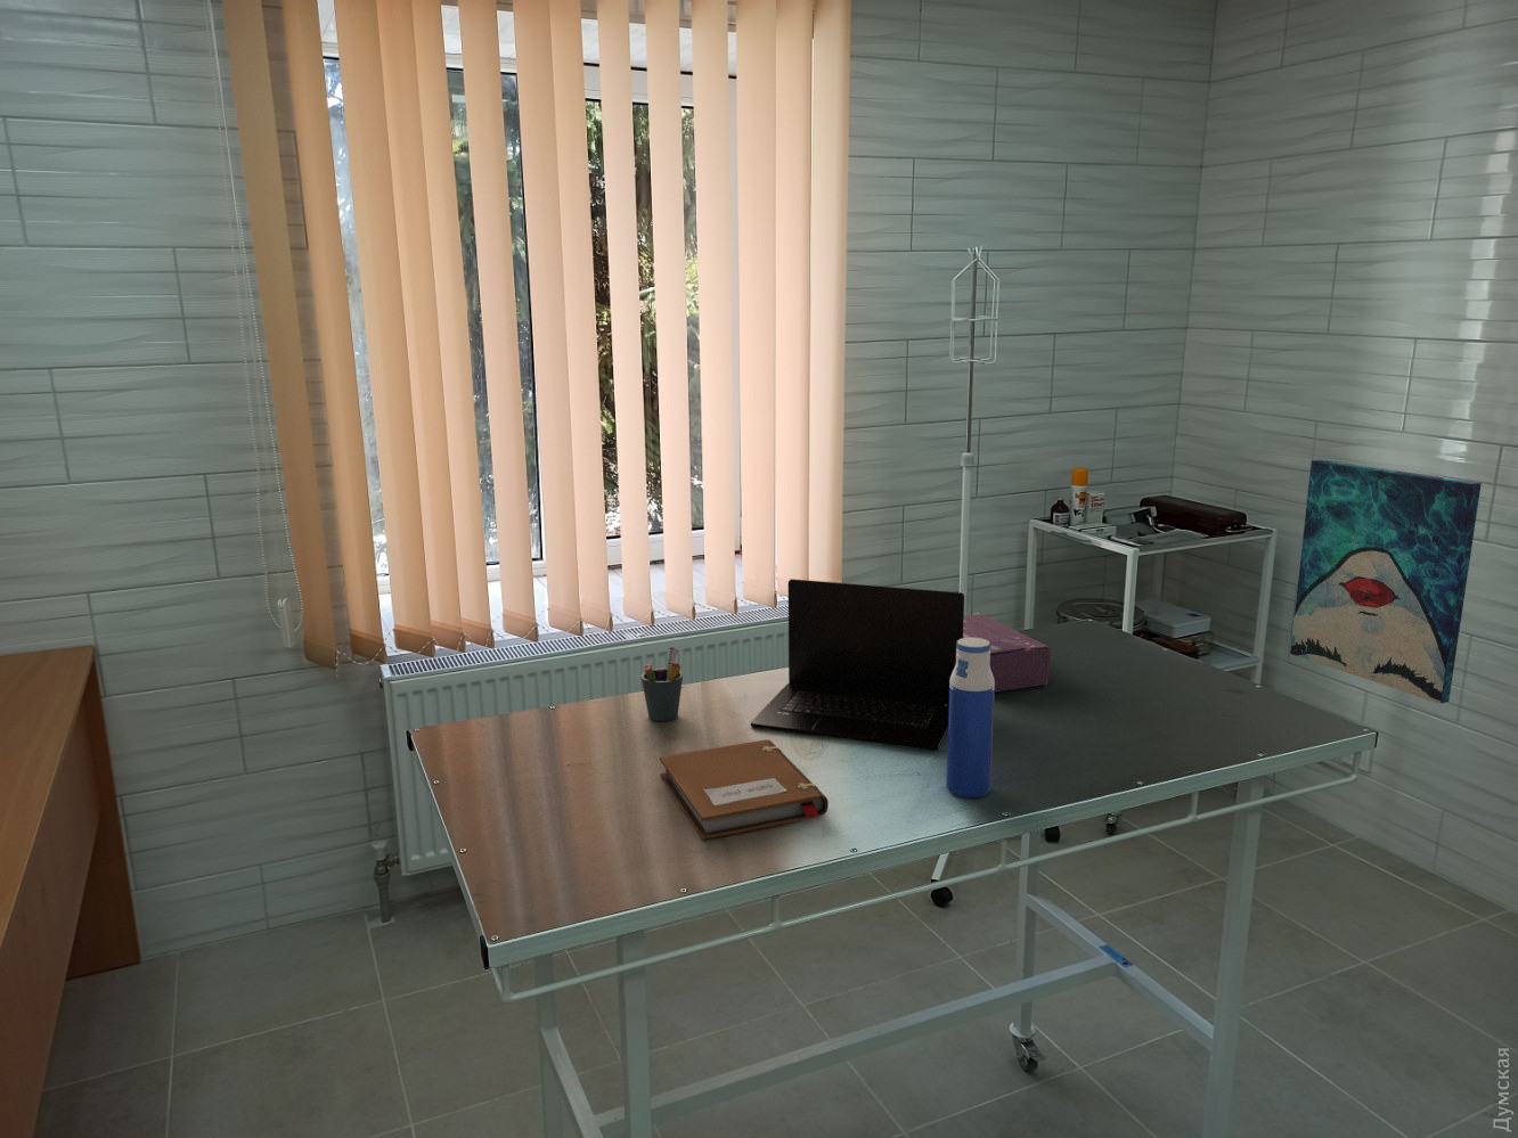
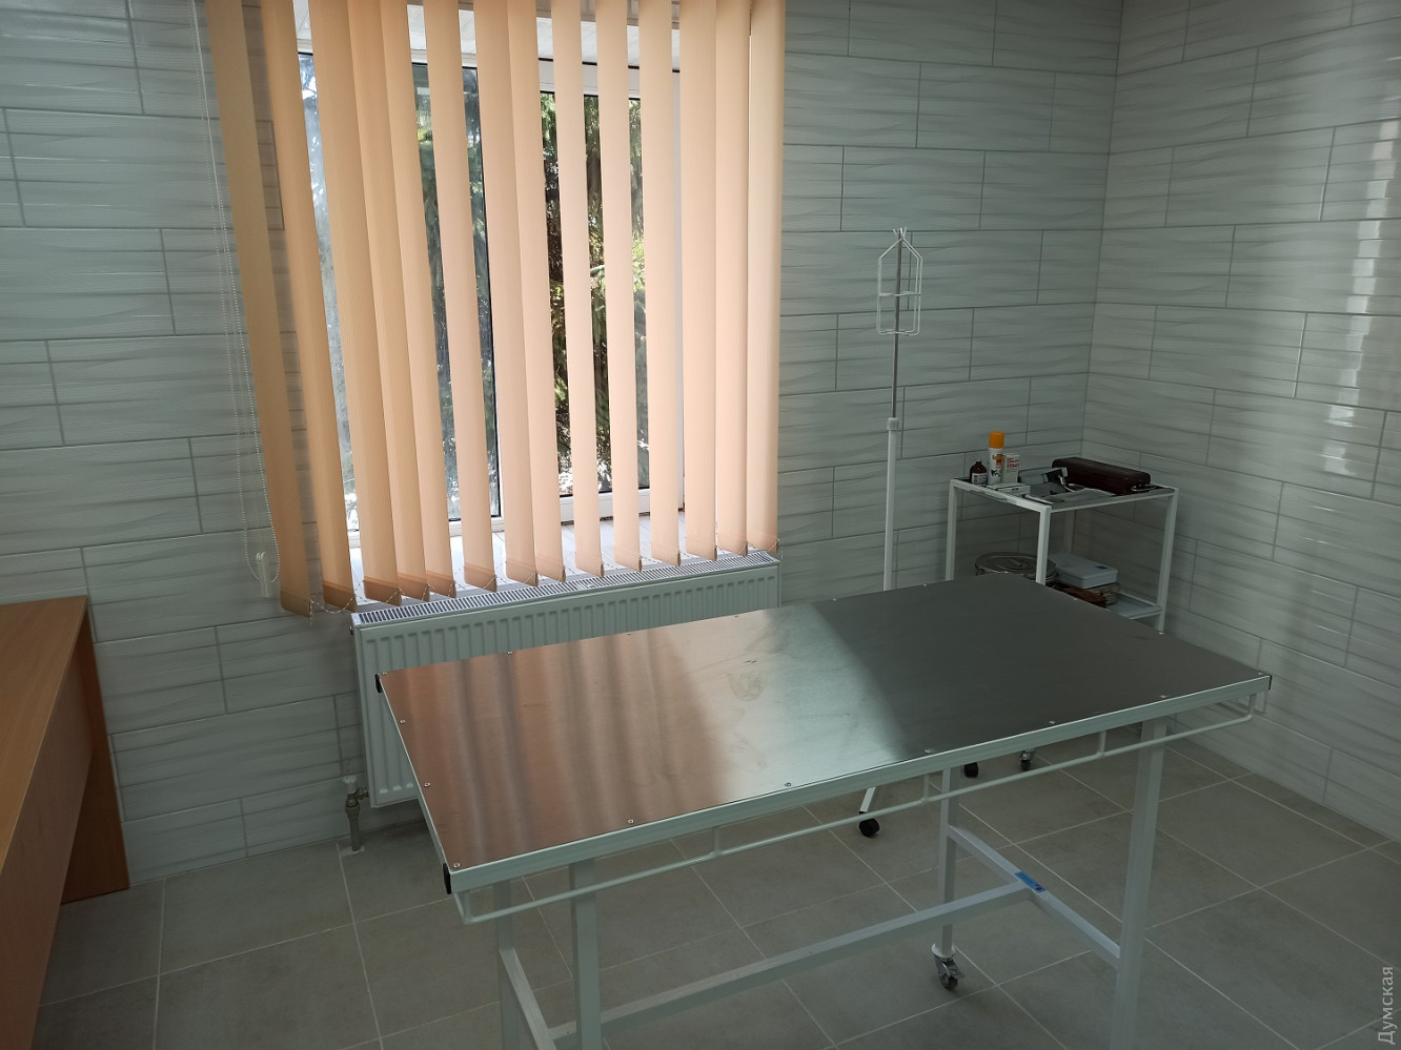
- water bottle (969, 716)
- wall art (1377, 575)
- laptop (858, 659)
- pen holder (662, 685)
- notebook (742, 787)
- tissue box (991, 649)
